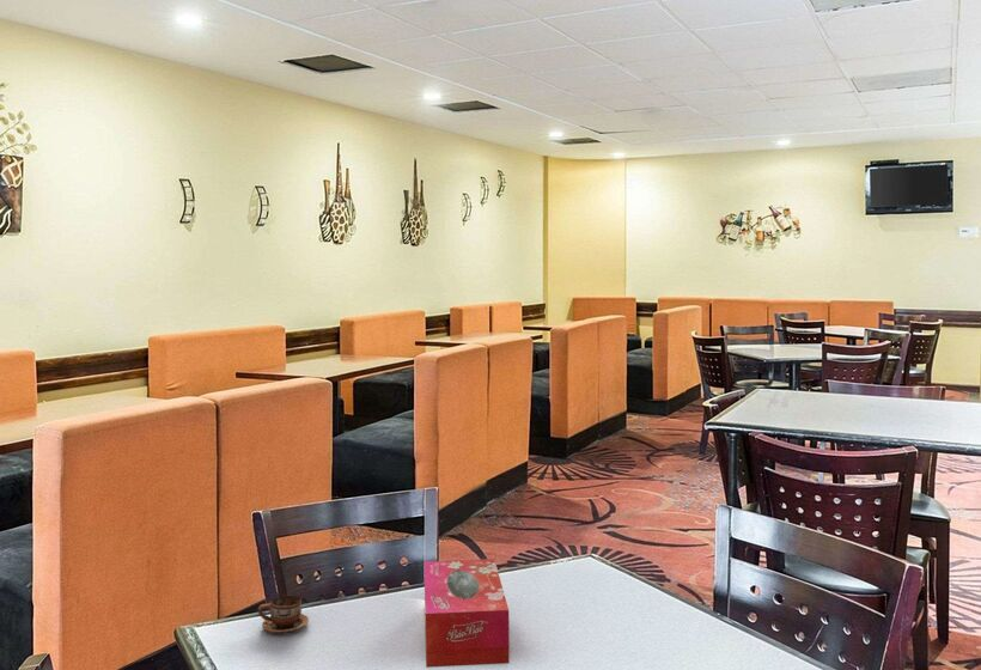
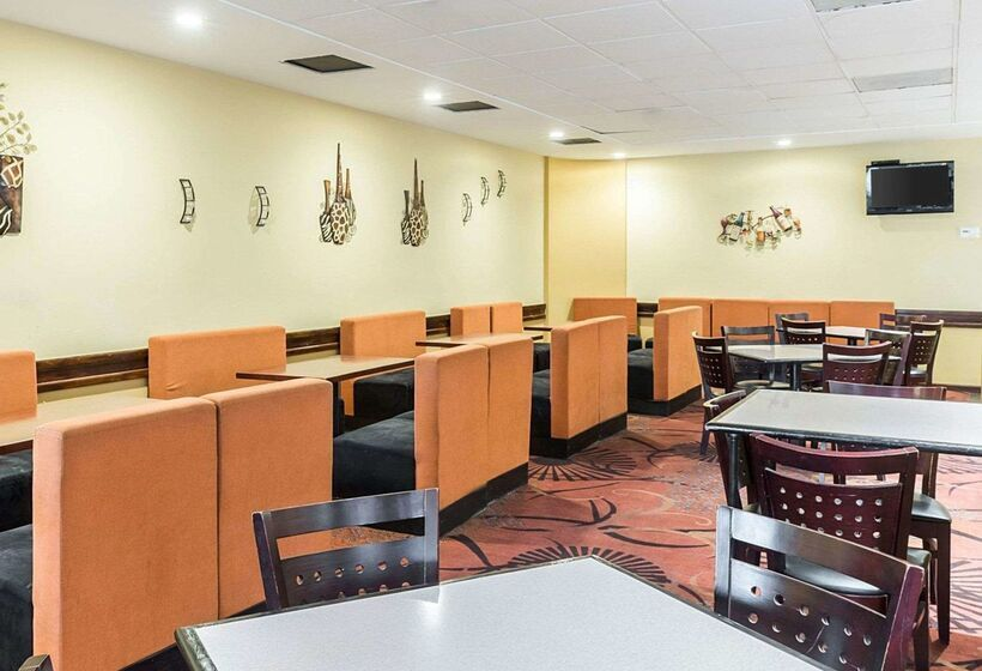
- tissue box (463, 608)
- cup (284, 613)
